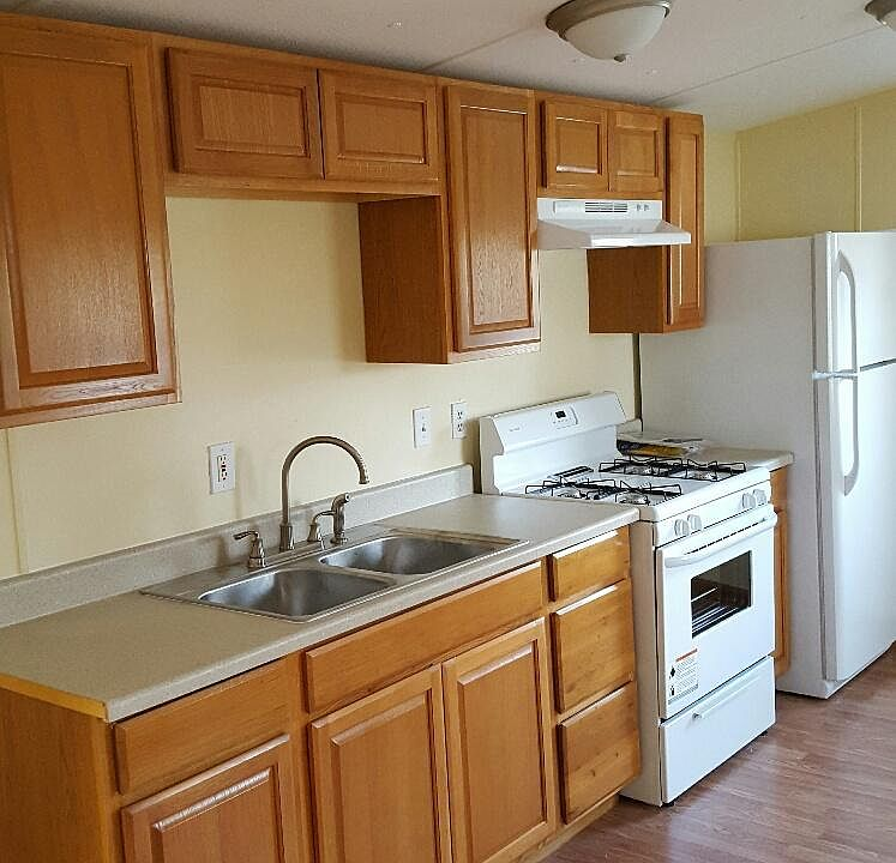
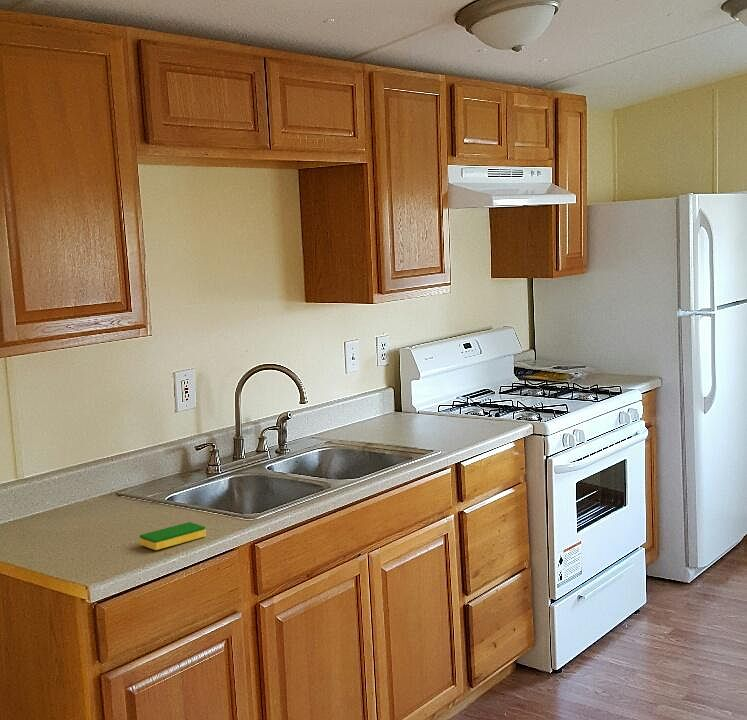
+ dish sponge (173, 535)
